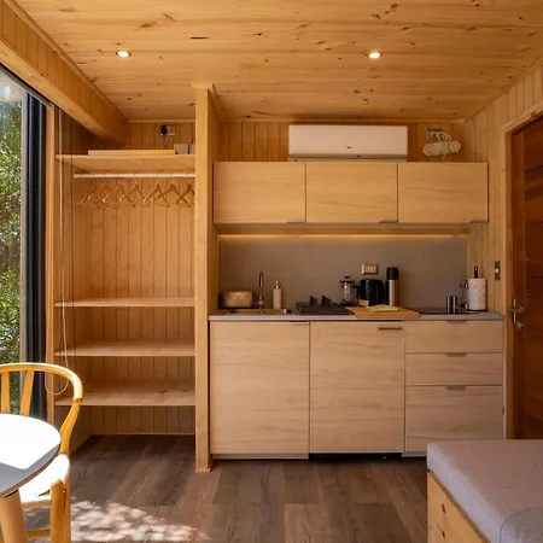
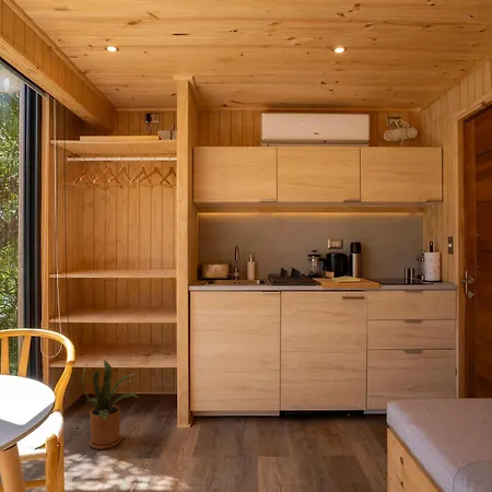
+ house plant (110, 400)
